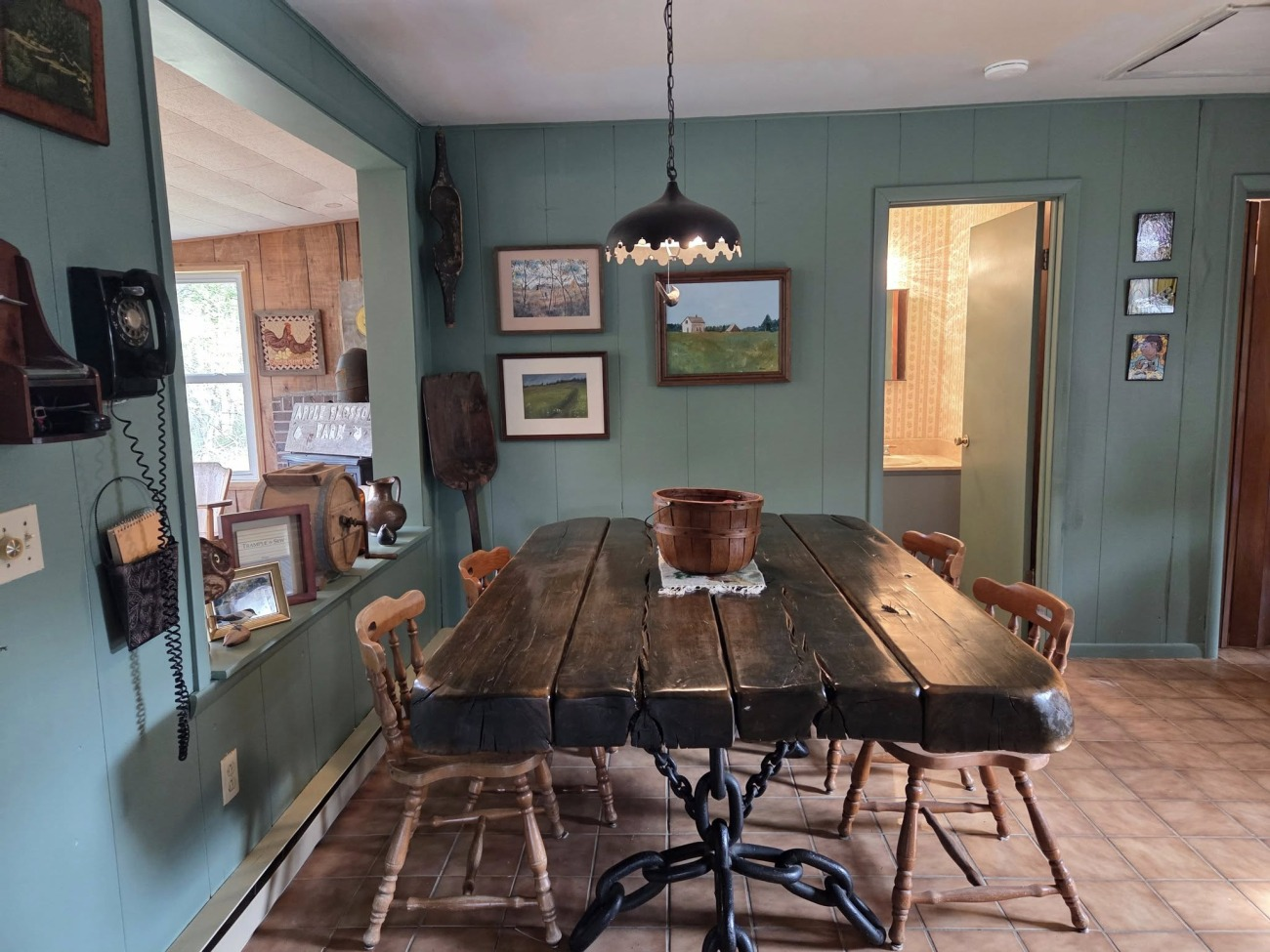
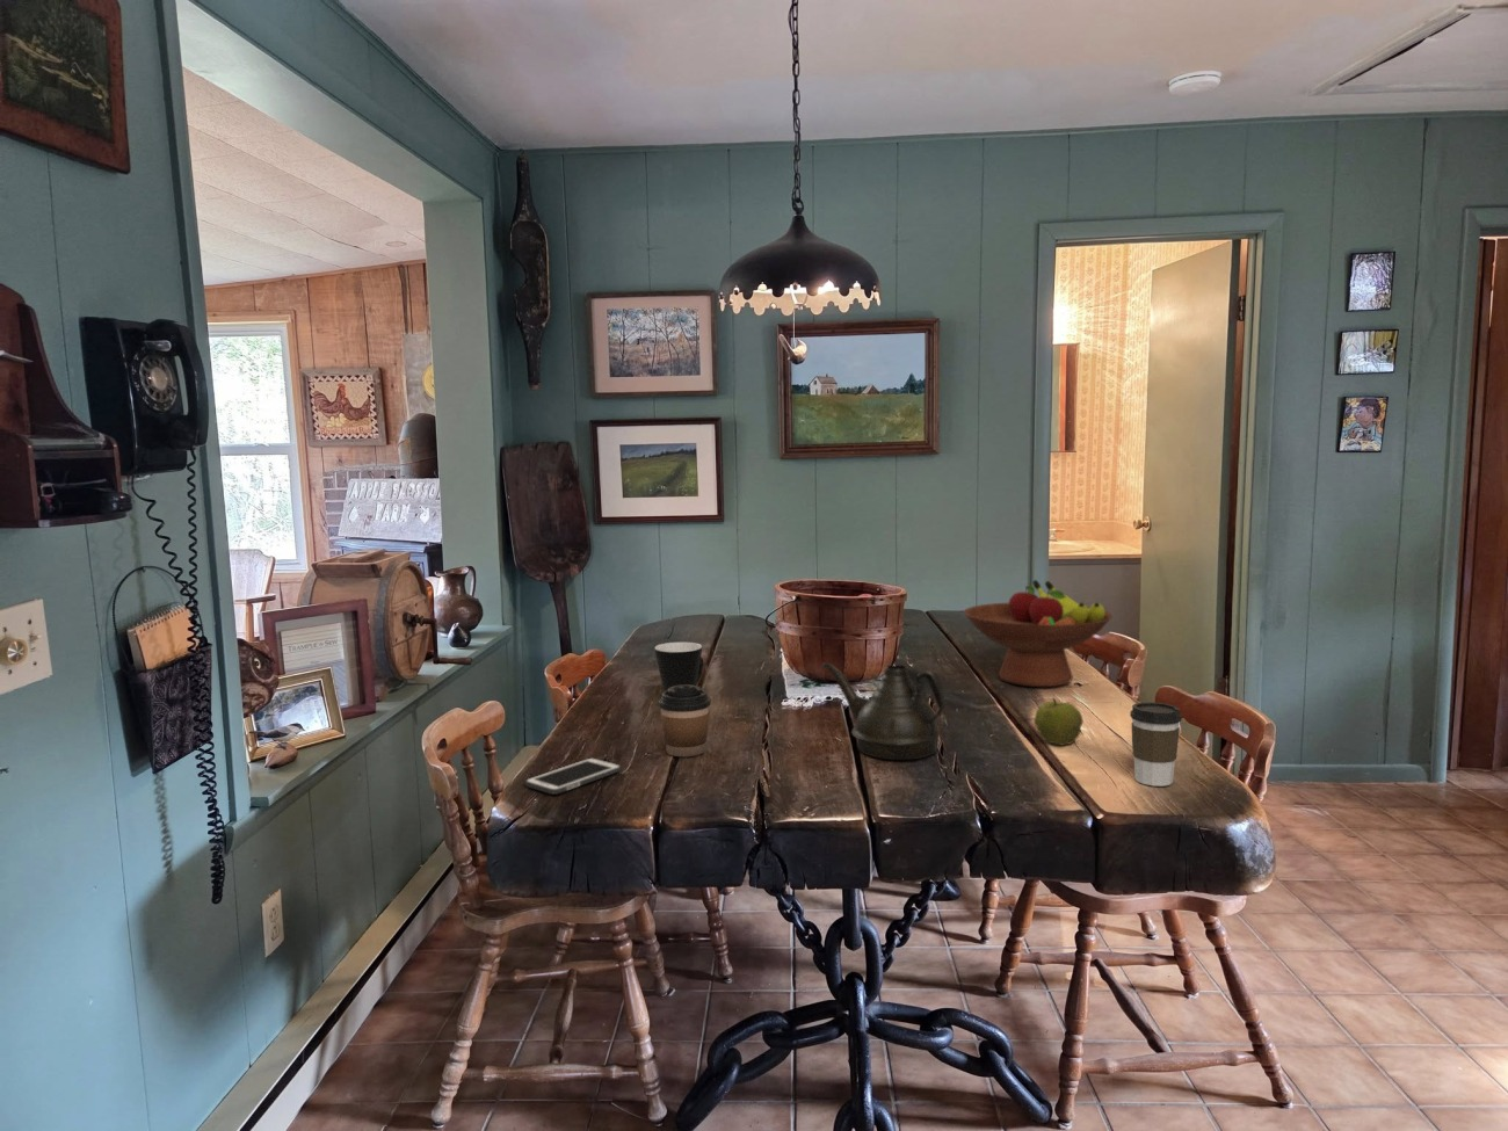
+ apple (1057, 719)
+ mug (682, 674)
+ teapot (881, 704)
+ fruit bowl (1035, 633)
+ cell phone (575, 775)
+ coffee cup (684, 716)
+ coffee cup (1154, 744)
